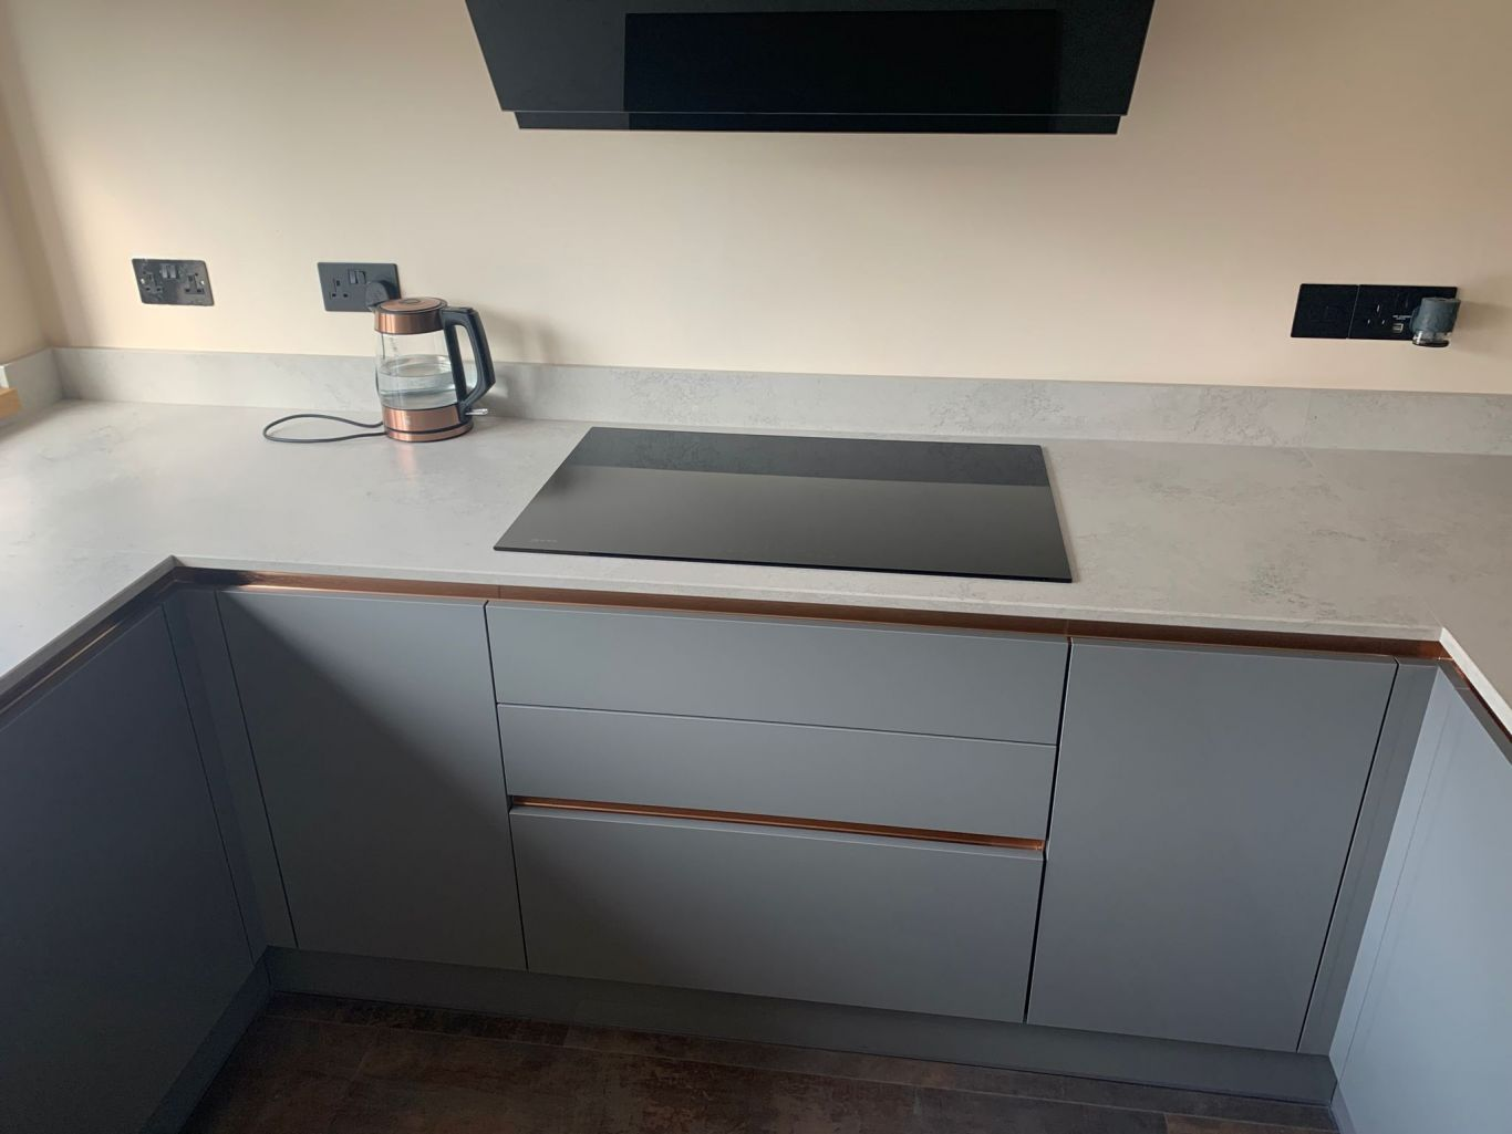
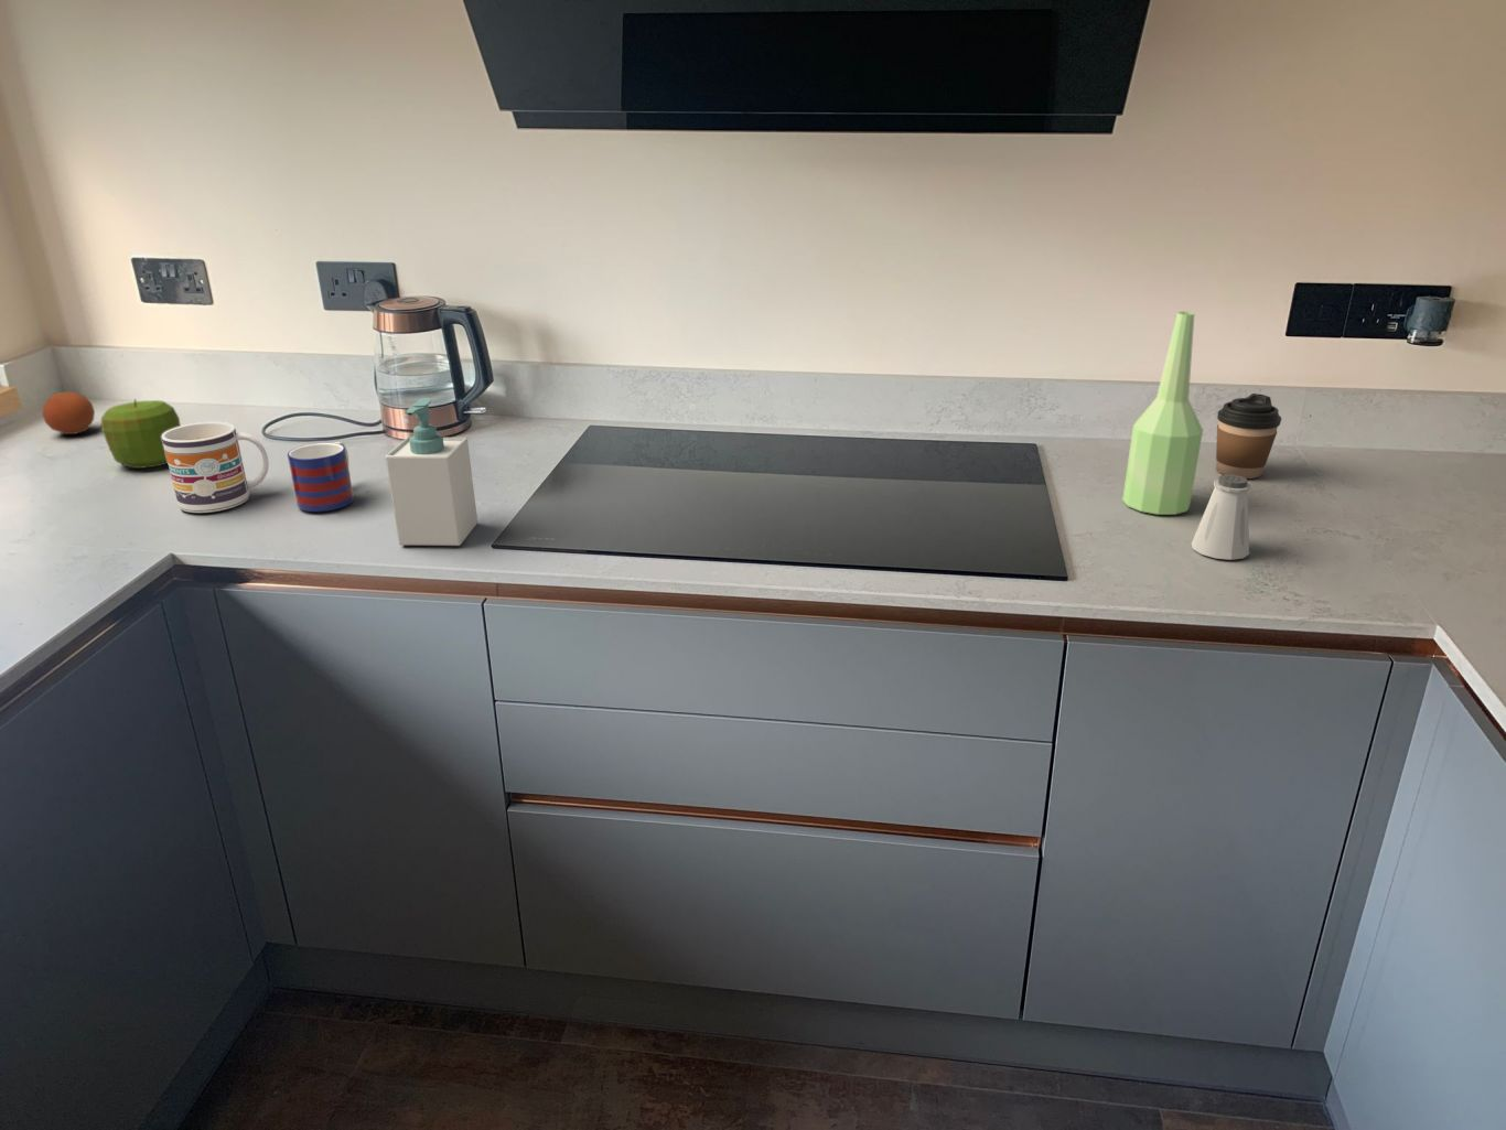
+ mug (328, 472)
+ bottle (1170, 411)
+ coffee cup (1245, 434)
+ orange (69, 412)
+ mug (215, 465)
+ soap bottle (430, 470)
+ apple (142, 430)
+ saltshaker (1226, 514)
